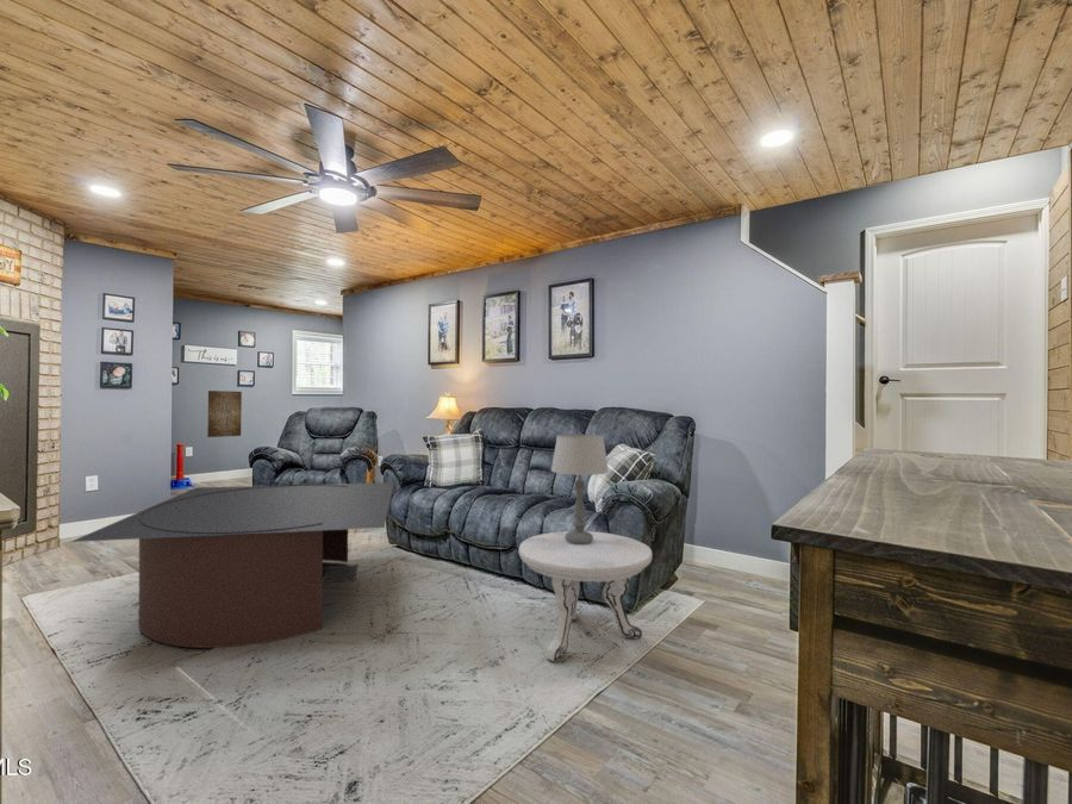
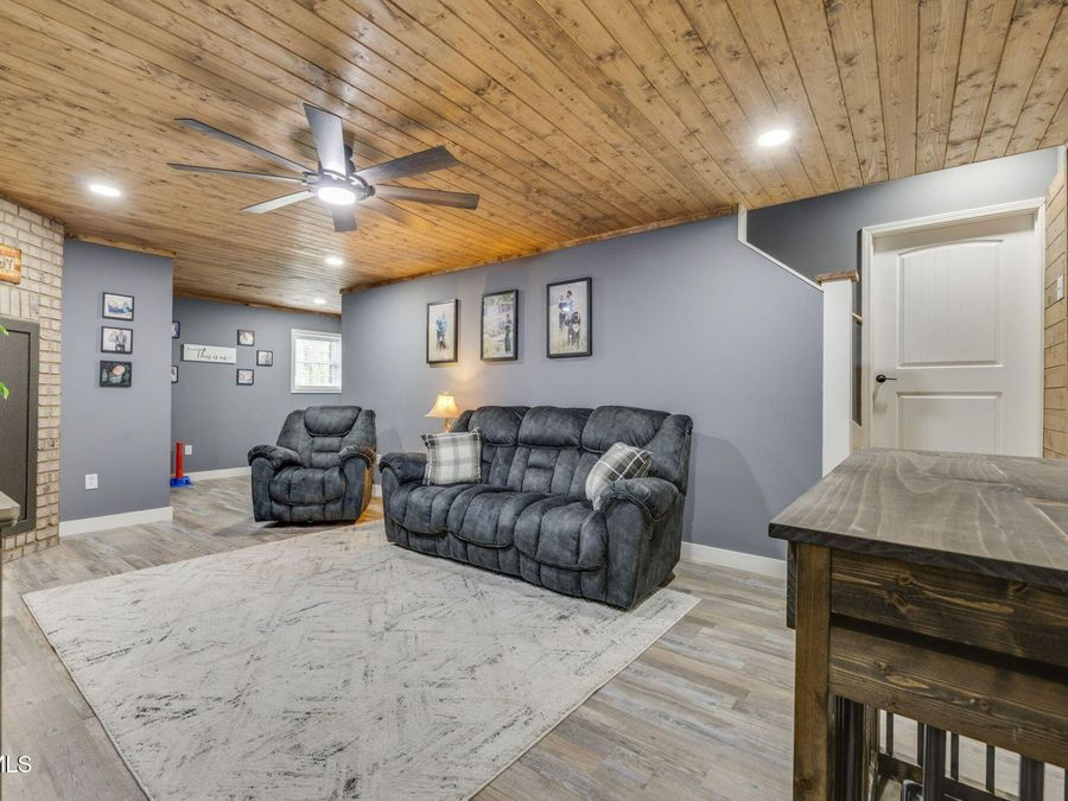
- side table (579, 590)
- coffee table (274, 548)
- wall art (224, 413)
- table lamp (579, 487)
